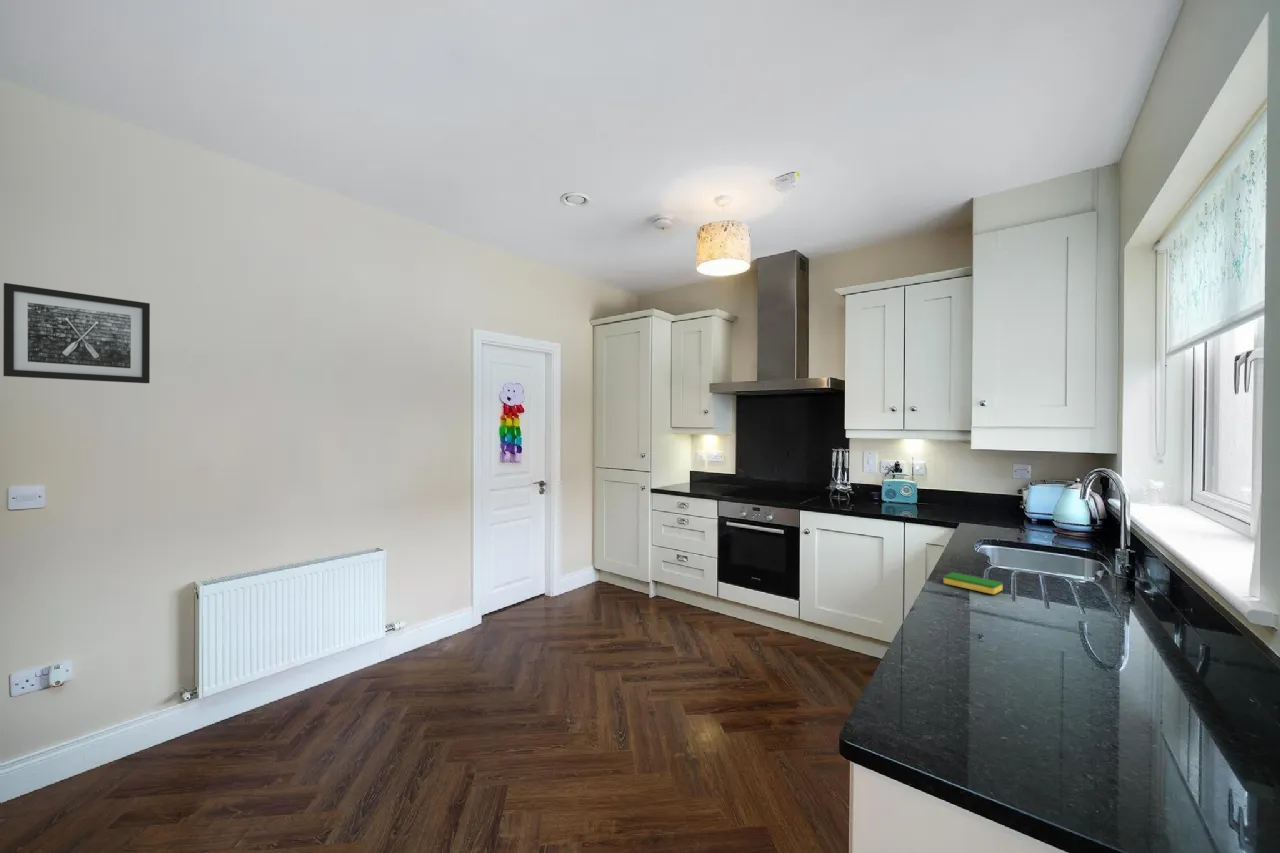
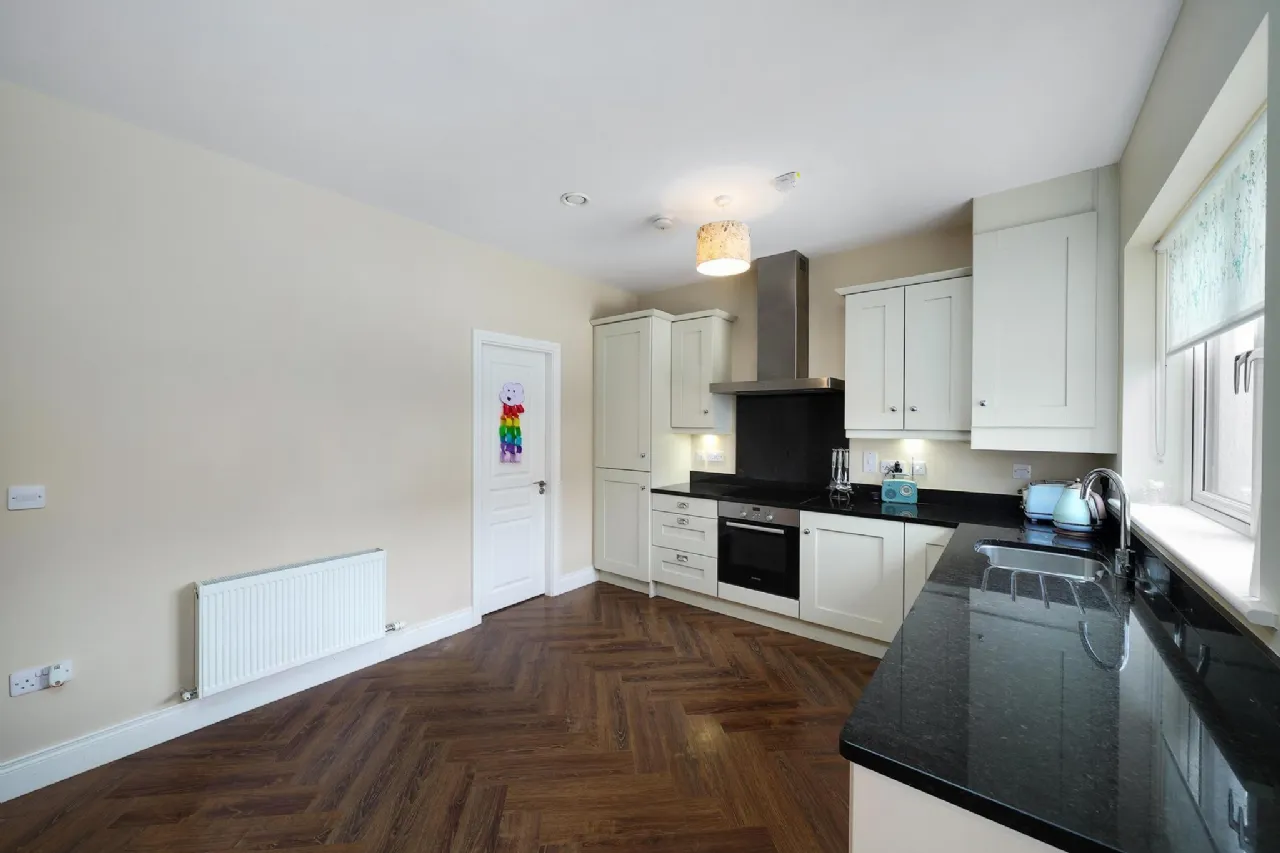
- wall art (81, 337)
- dish sponge (972, 582)
